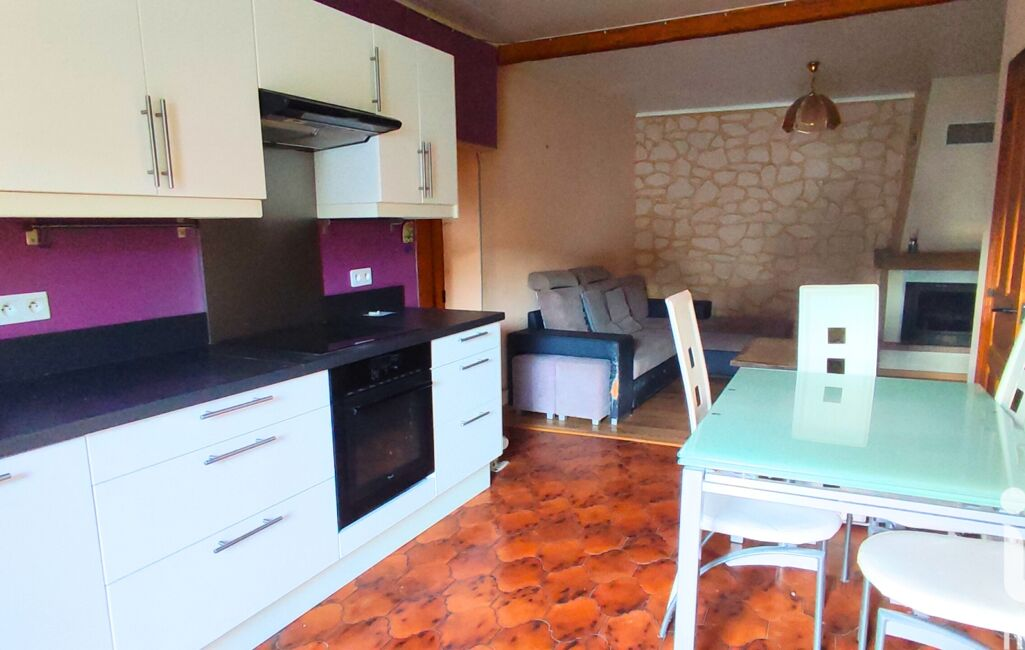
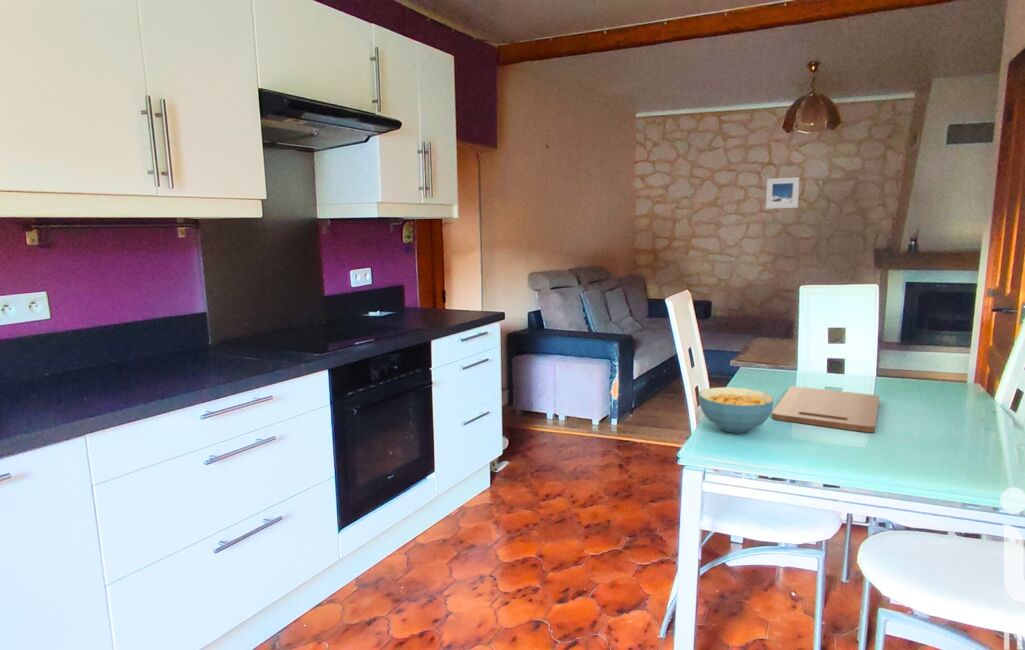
+ cutting board (827, 406)
+ cereal bowl (735, 412)
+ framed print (782, 193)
